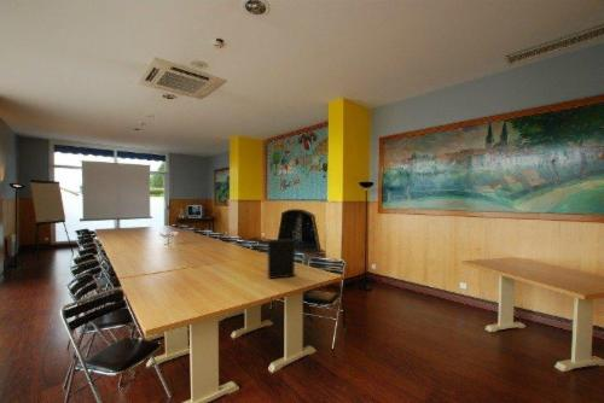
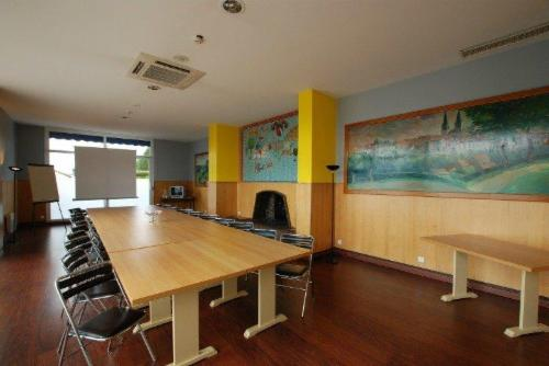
- binder (280, 258)
